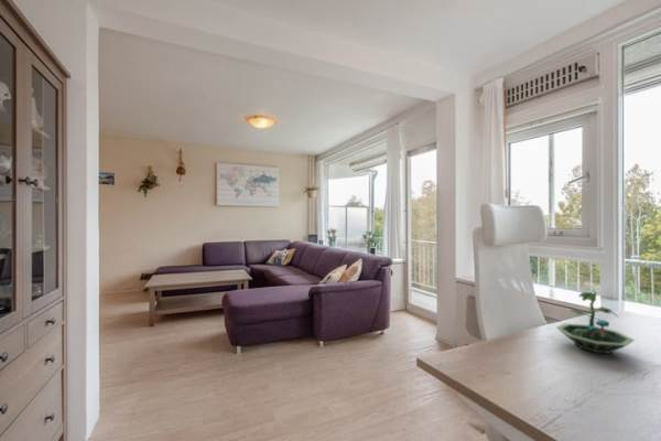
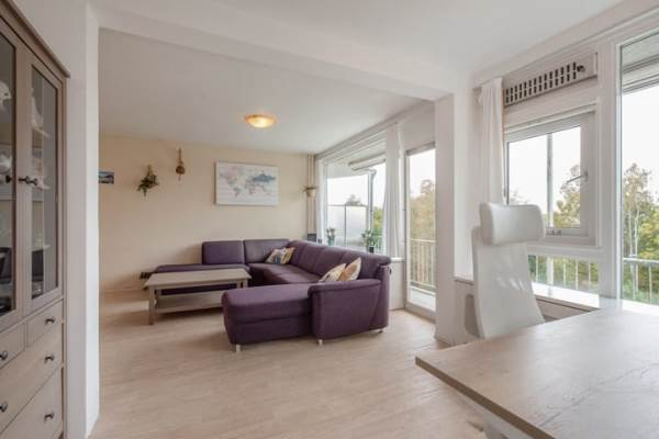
- terrarium (593, 301)
